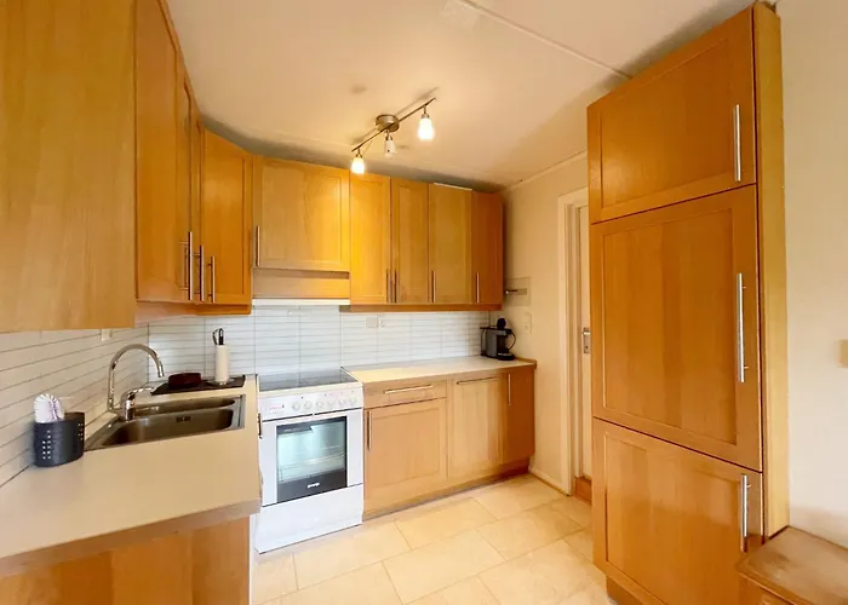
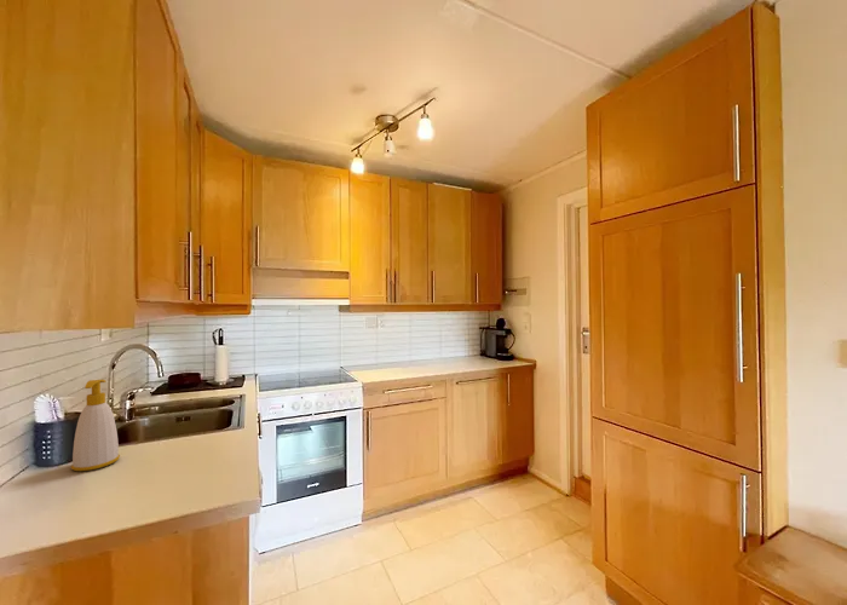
+ soap bottle (96, 421)
